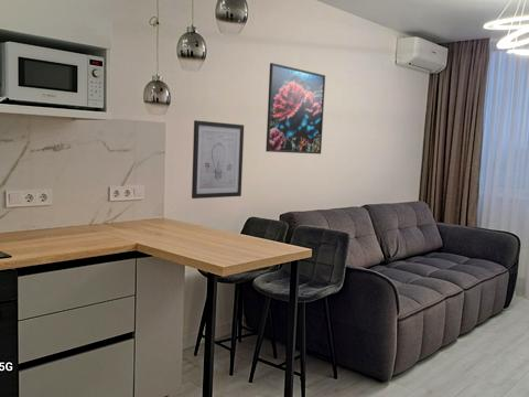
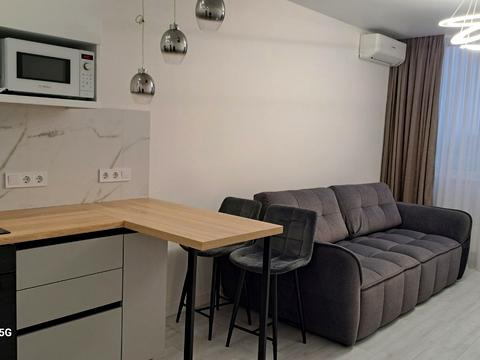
- wall art (218, 160)
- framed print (296, 111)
